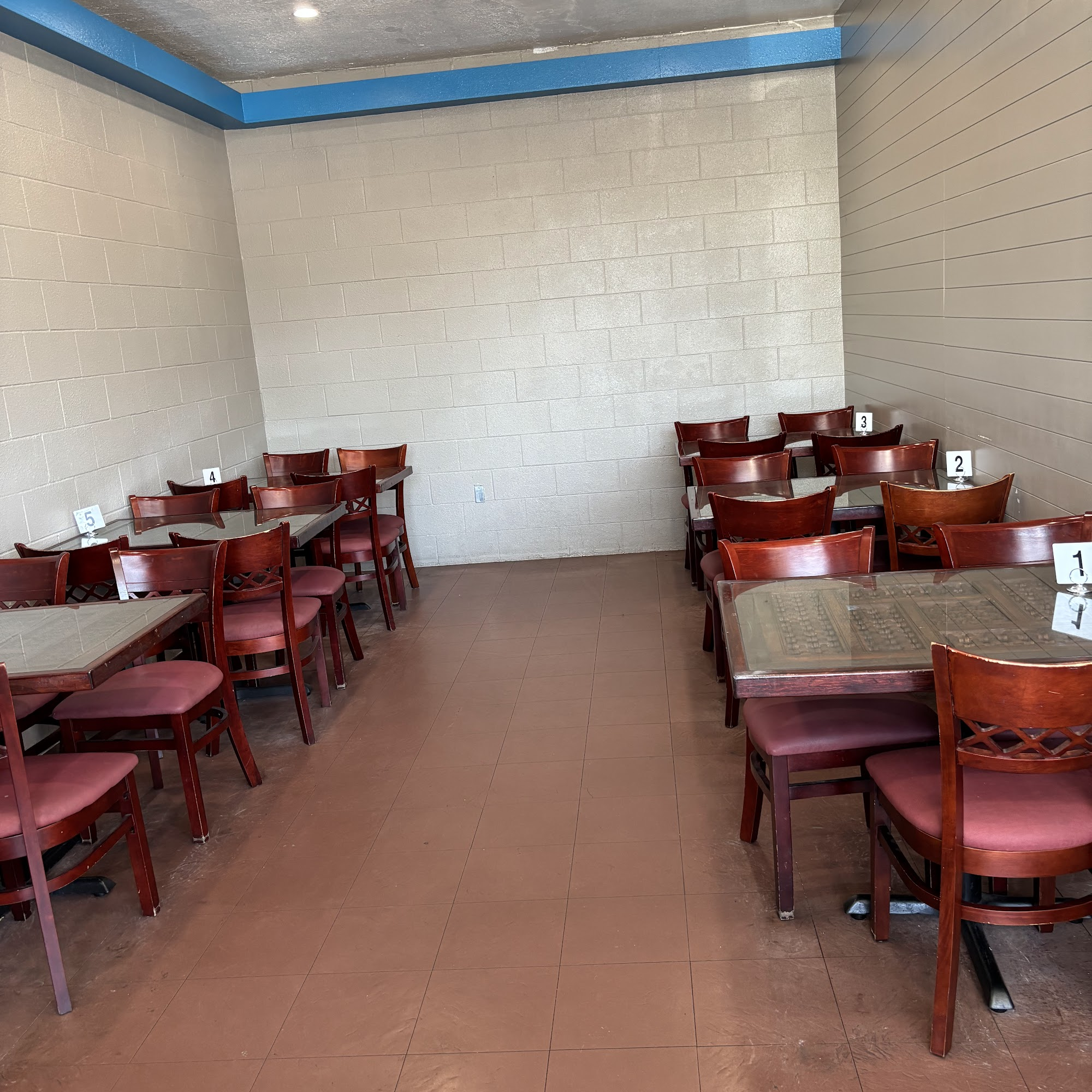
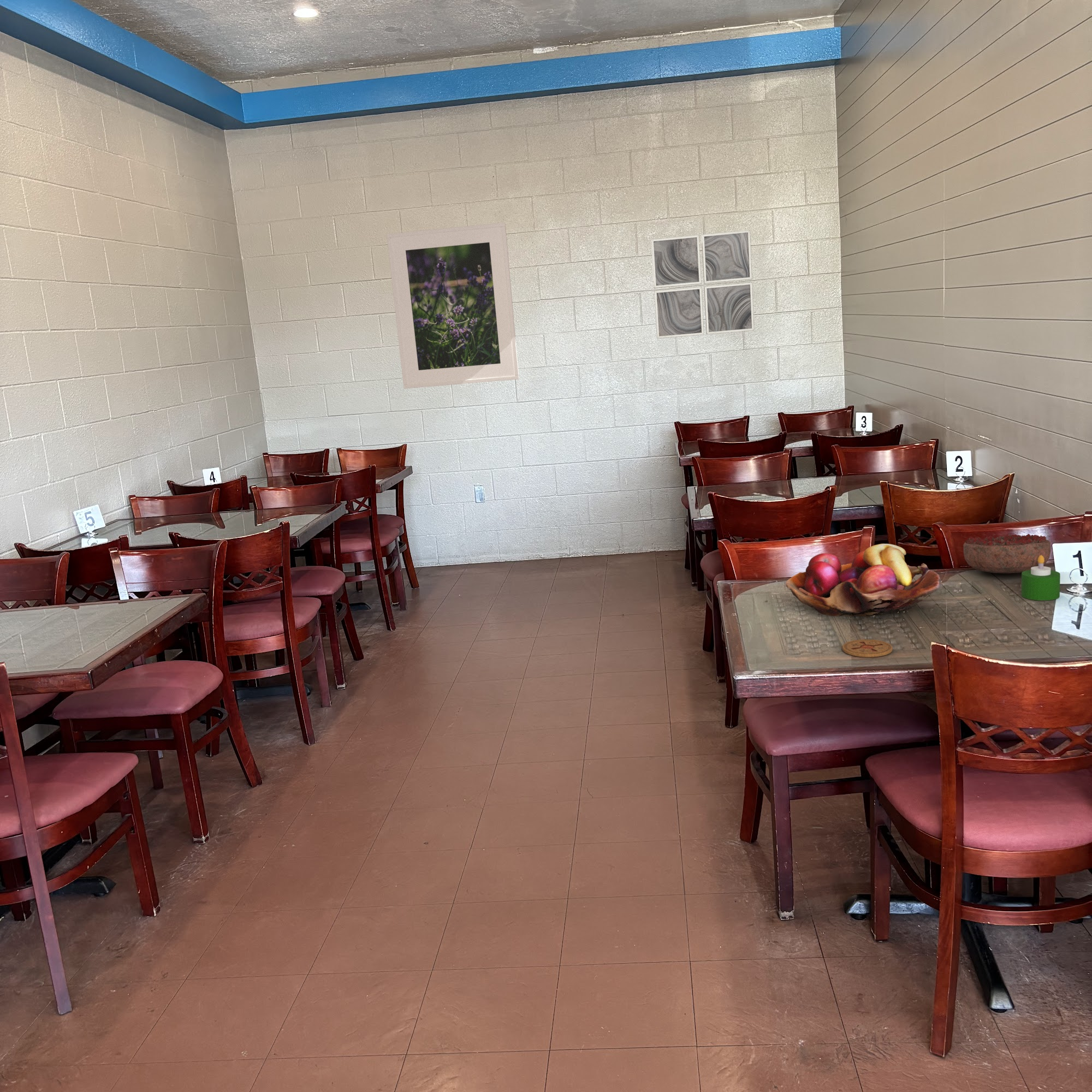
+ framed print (453, 307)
+ fruit basket (865, 578)
+ wall art (704, 283)
+ decorative bowl (1006, 552)
+ candle (1041, 575)
+ coaster (867, 648)
